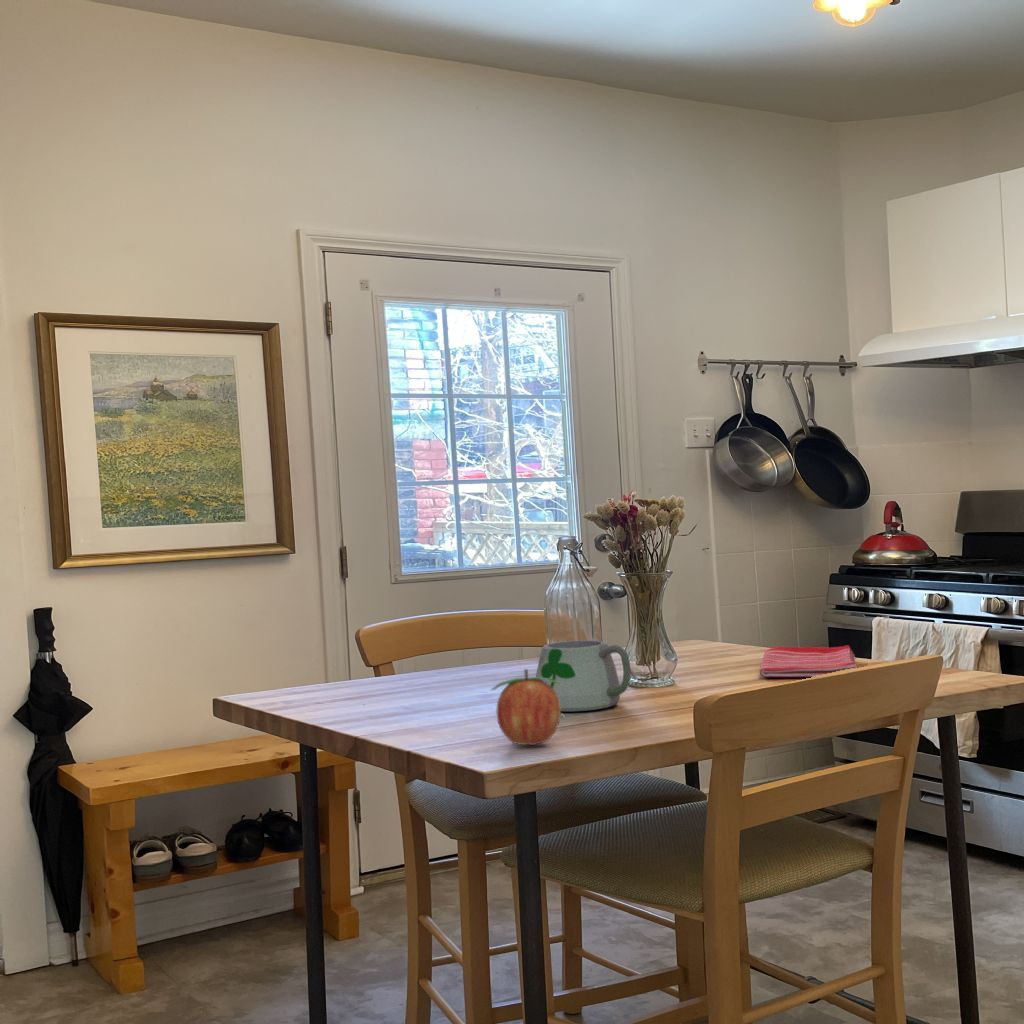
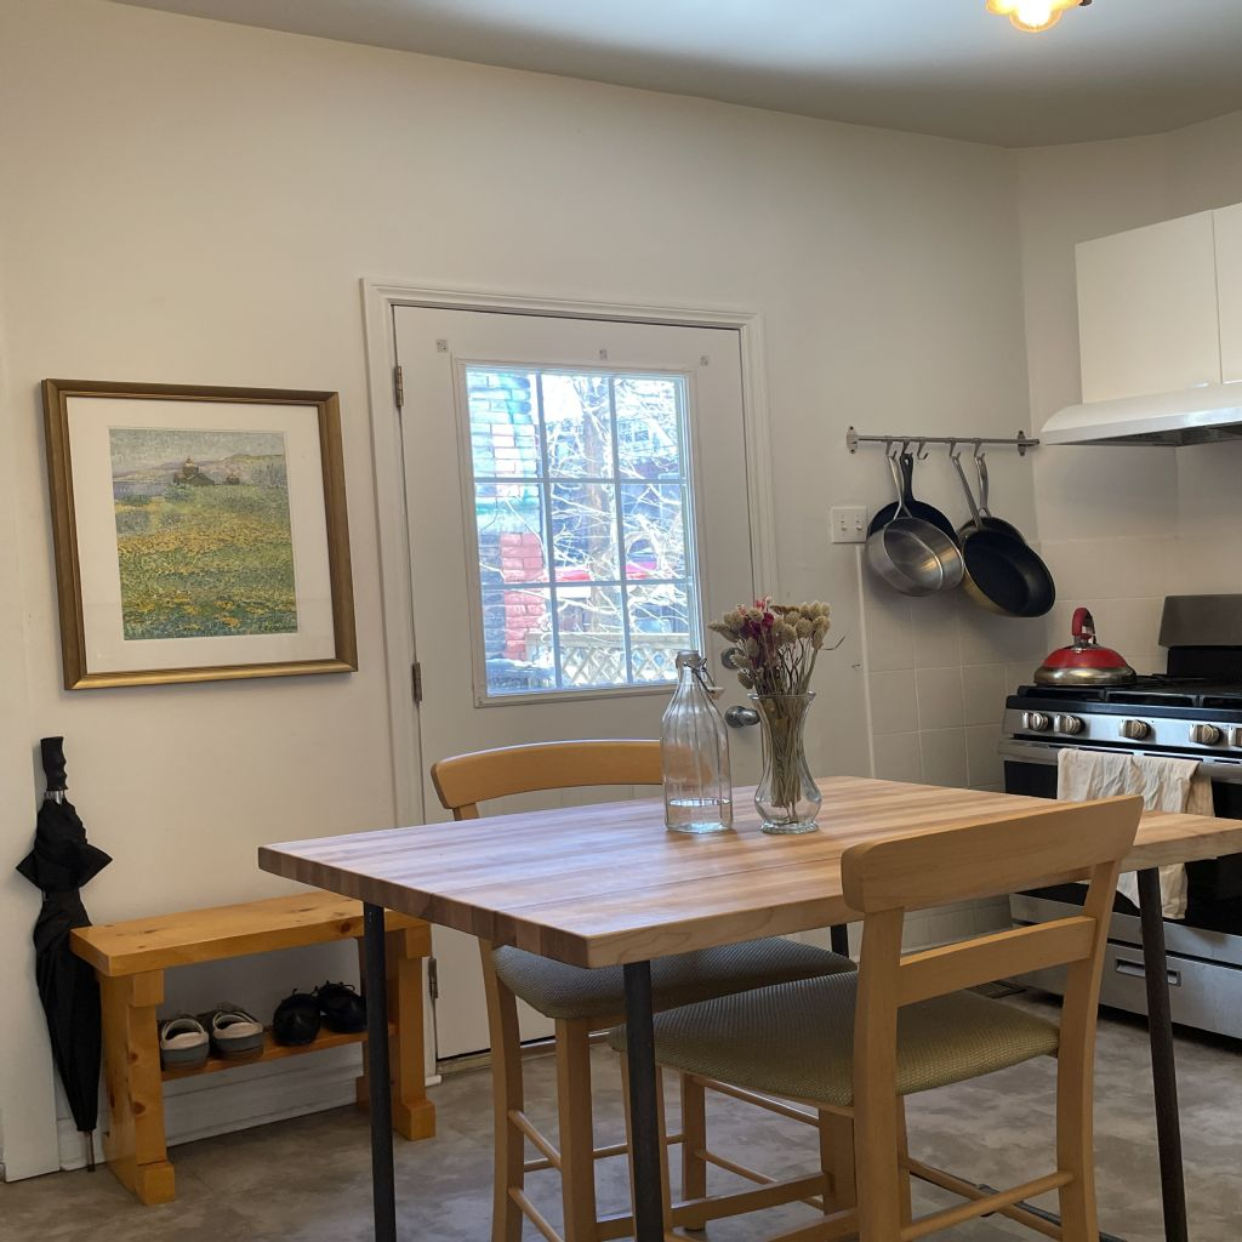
- dish towel (808, 661)
- mug (579, 676)
- fruit (527, 706)
